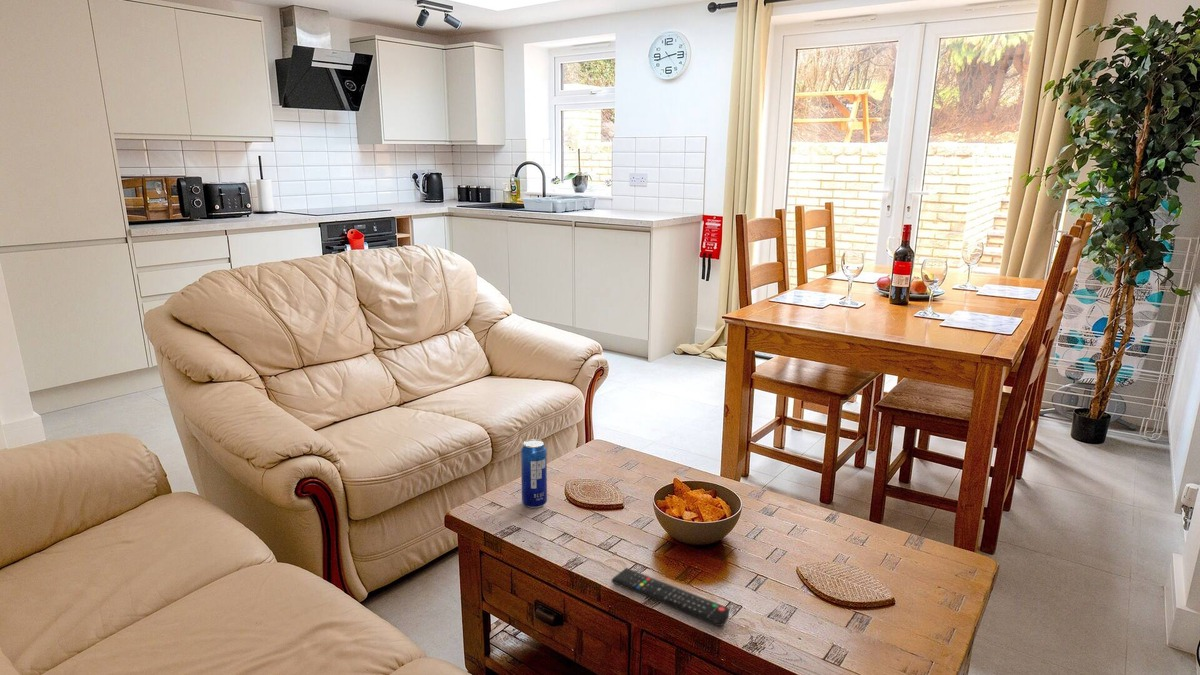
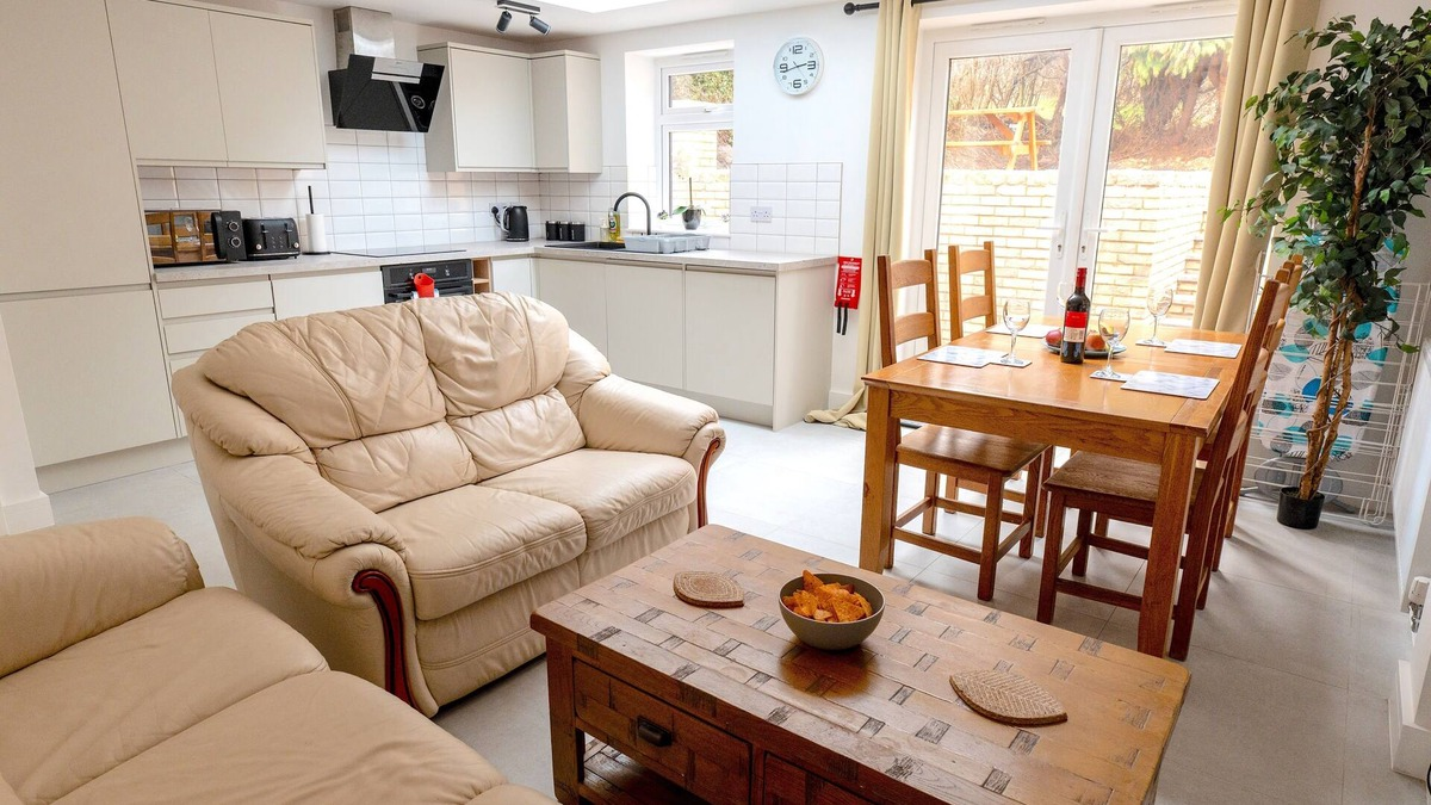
- remote control (669, 596)
- beverage can (534, 473)
